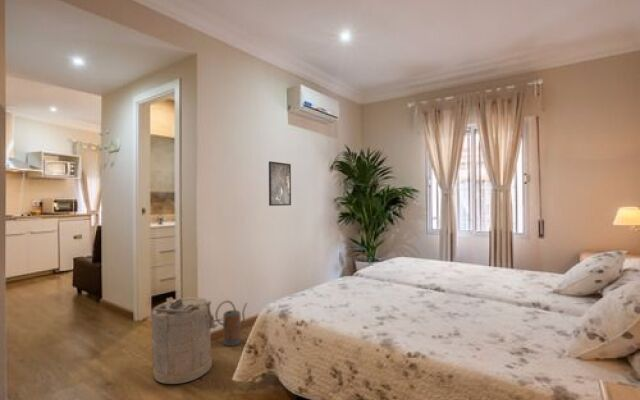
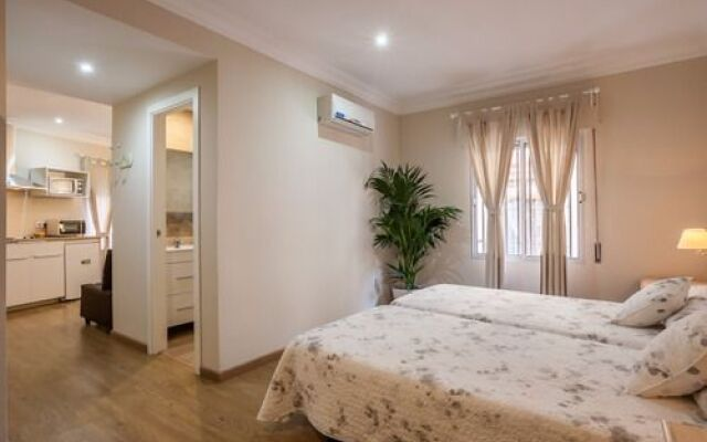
- watering can (232, 320)
- laundry hamper (182, 333)
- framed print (280, 184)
